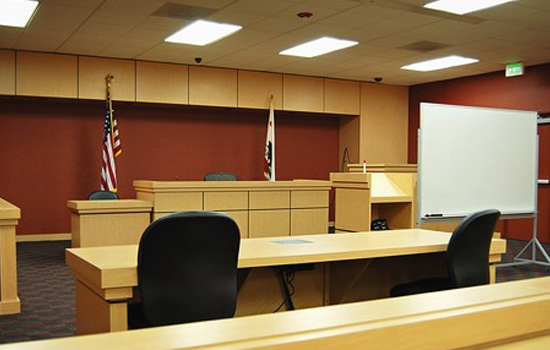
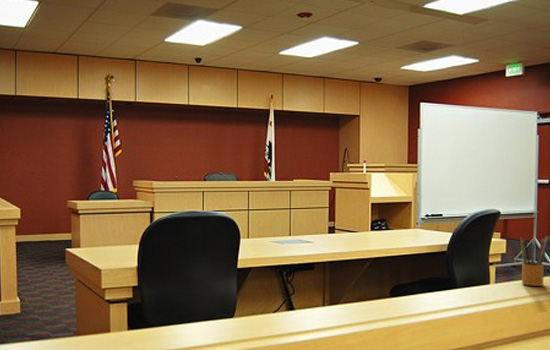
+ pencil box (532, 259)
